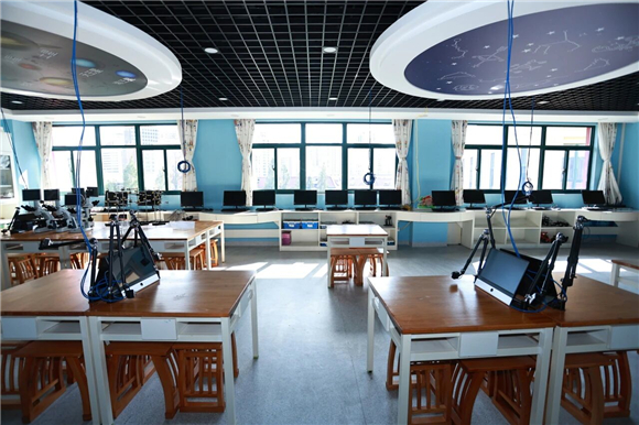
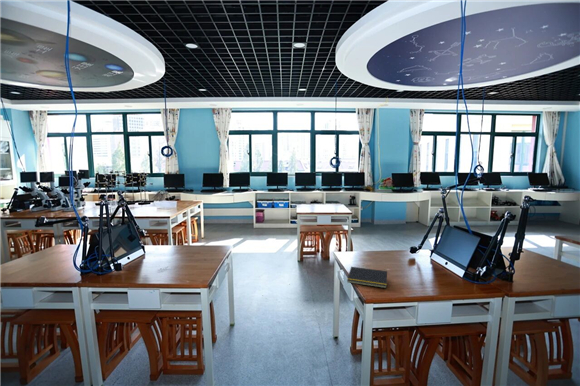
+ notepad (367, 276)
